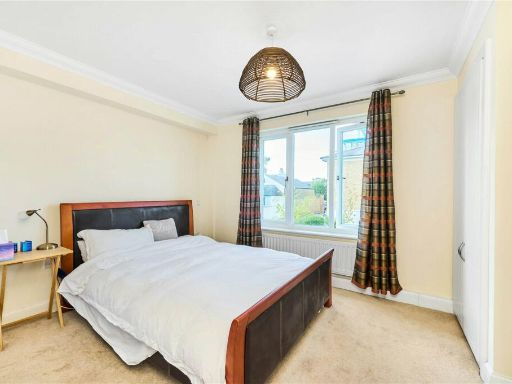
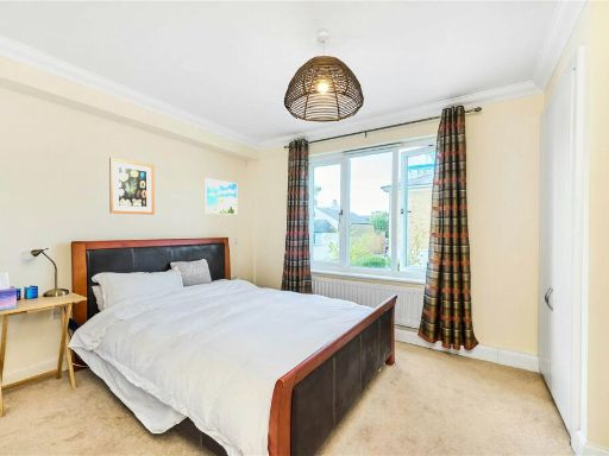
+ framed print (221, 197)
+ wall art (133, 188)
